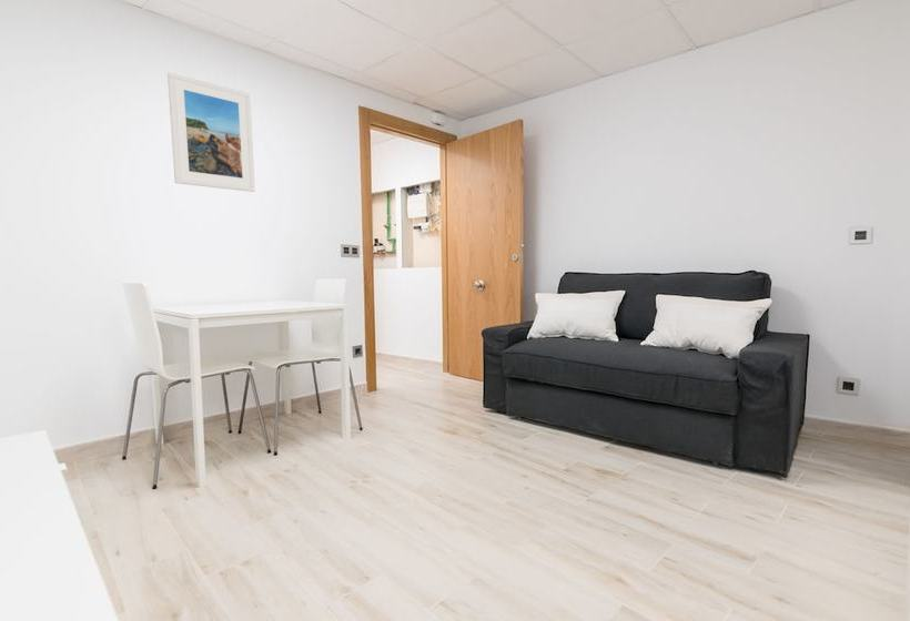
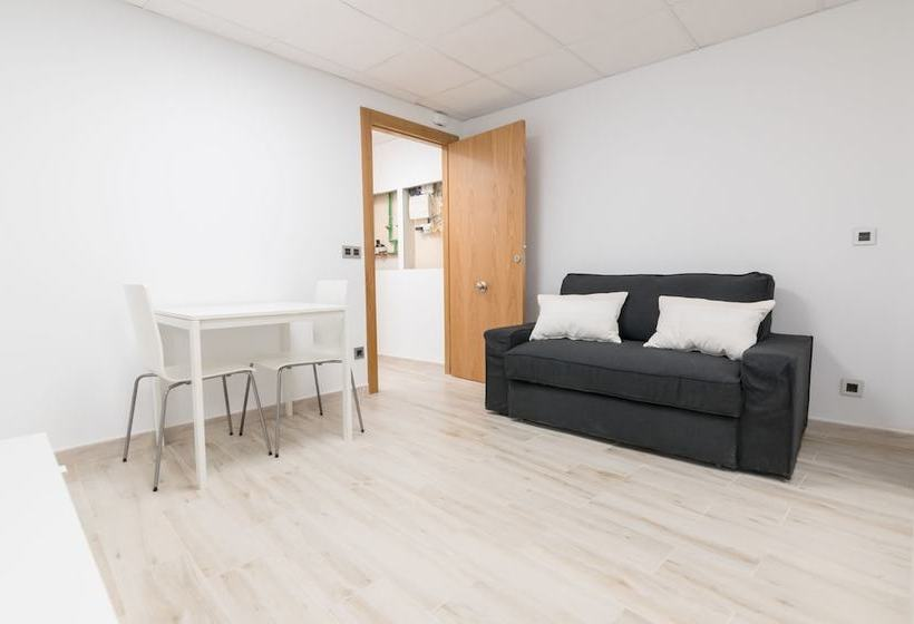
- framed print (214, 135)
